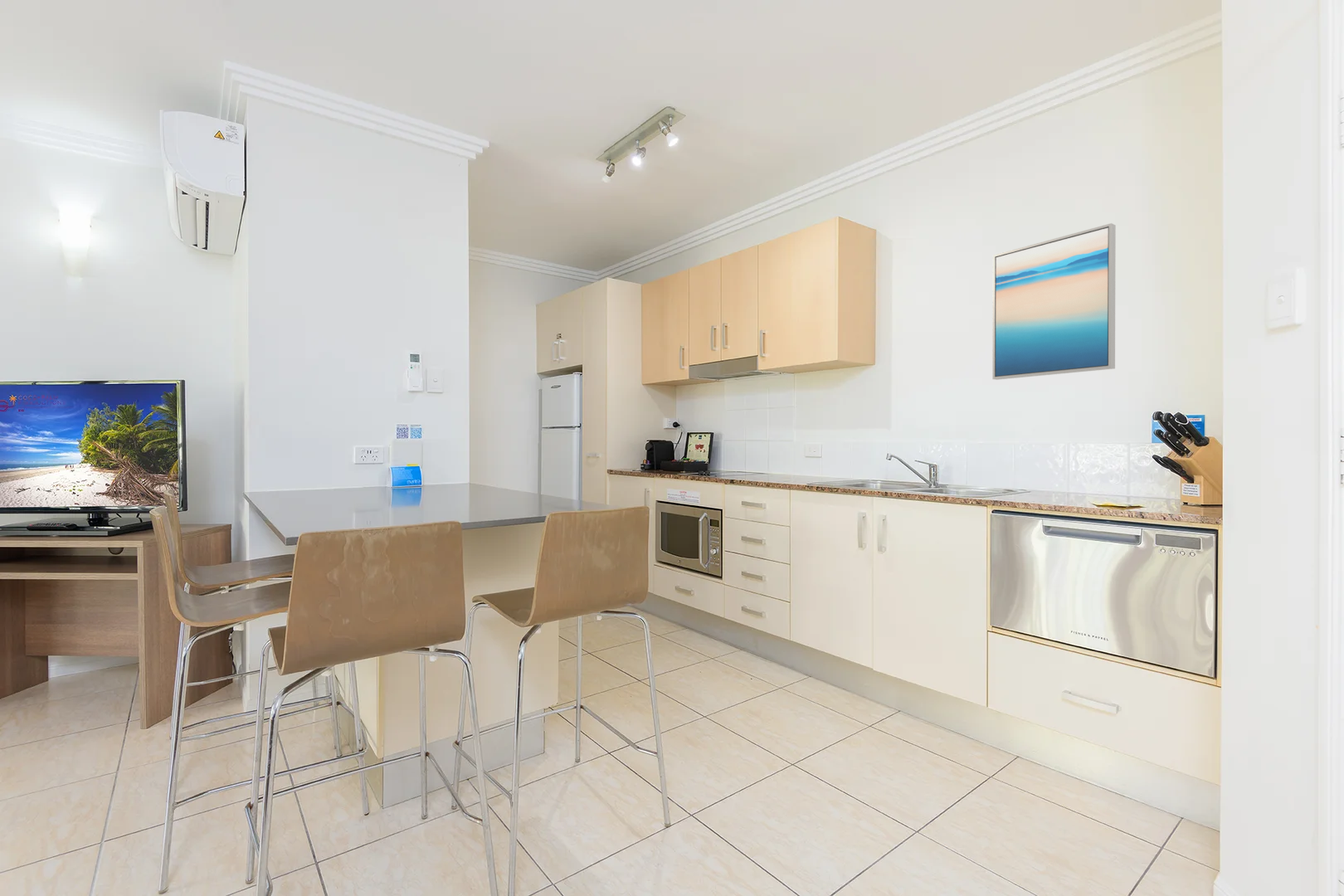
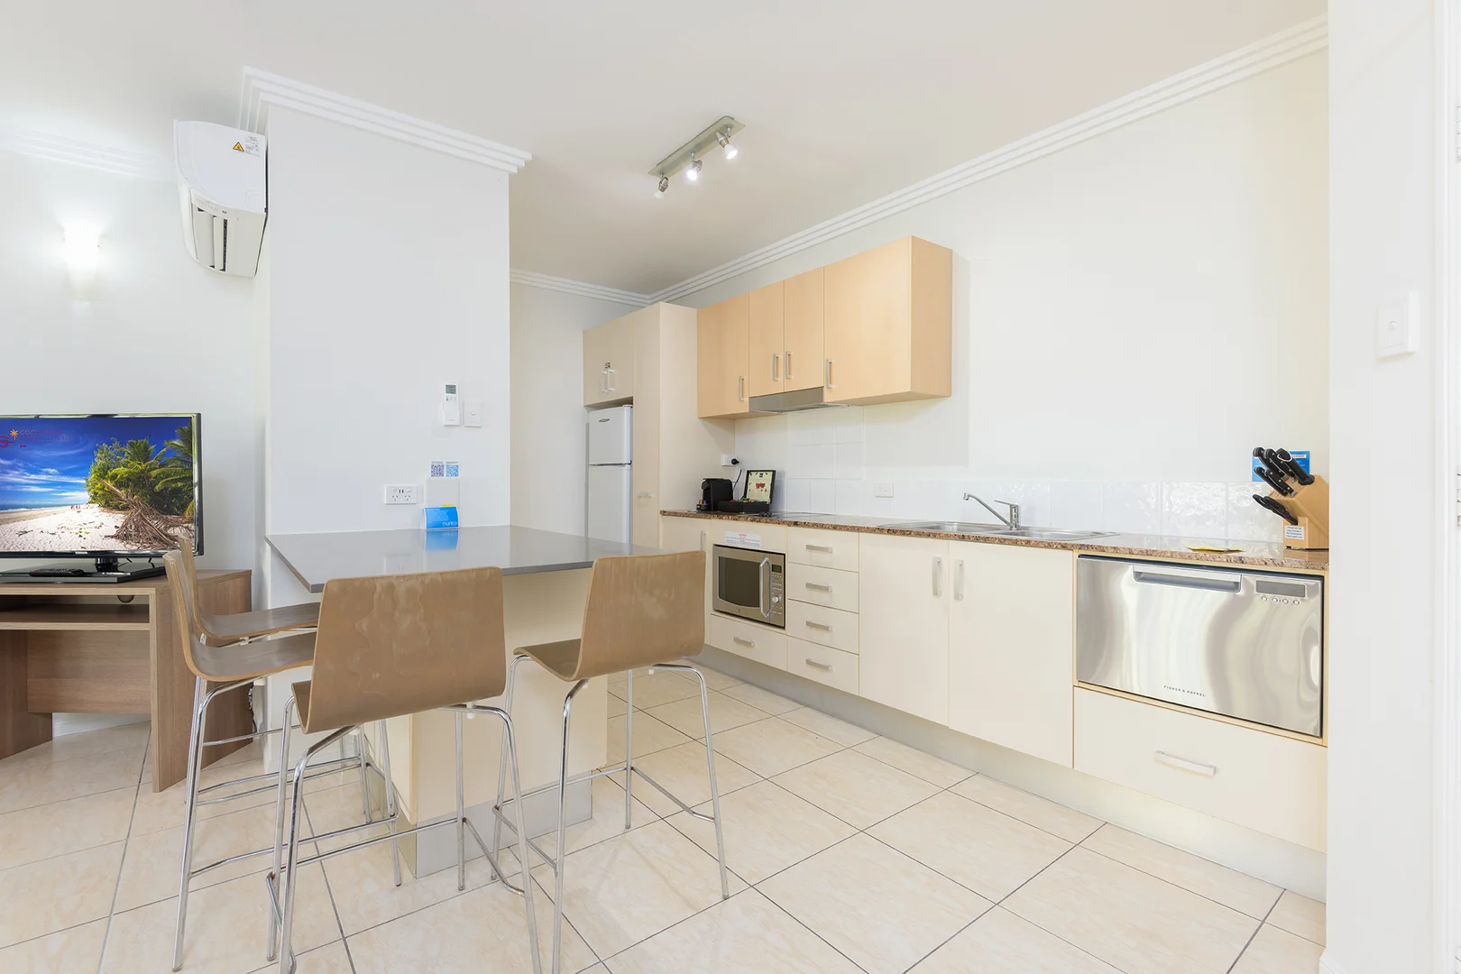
- wall art (1049, 308)
